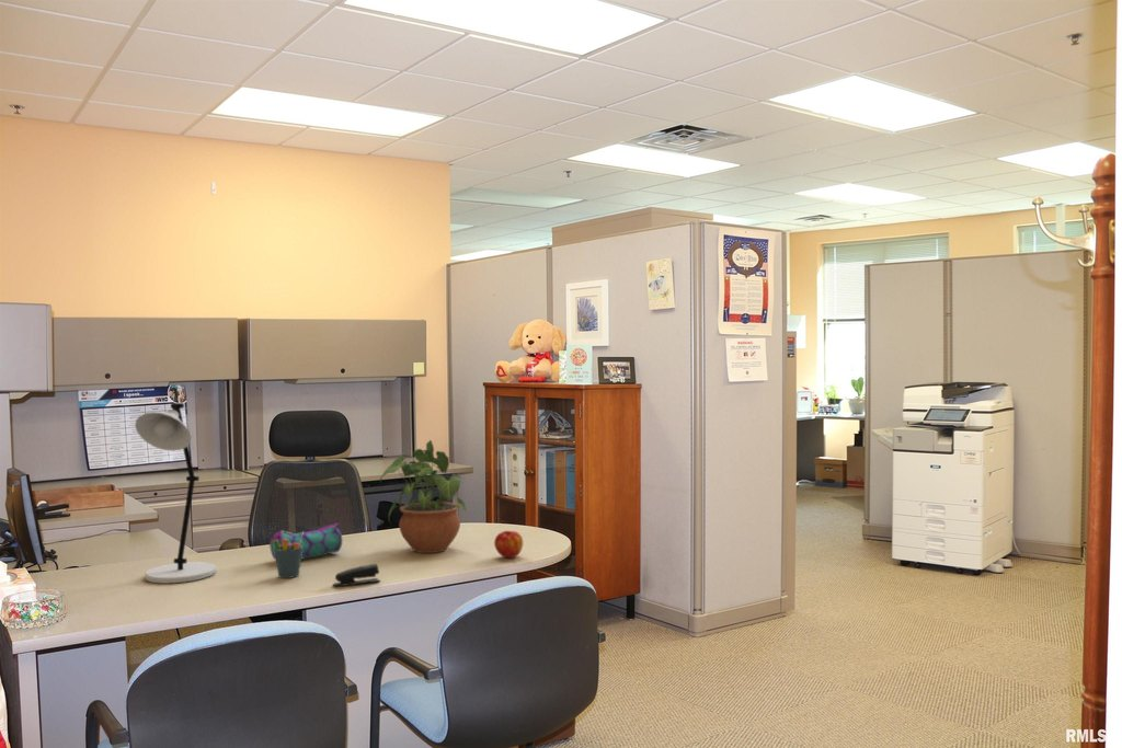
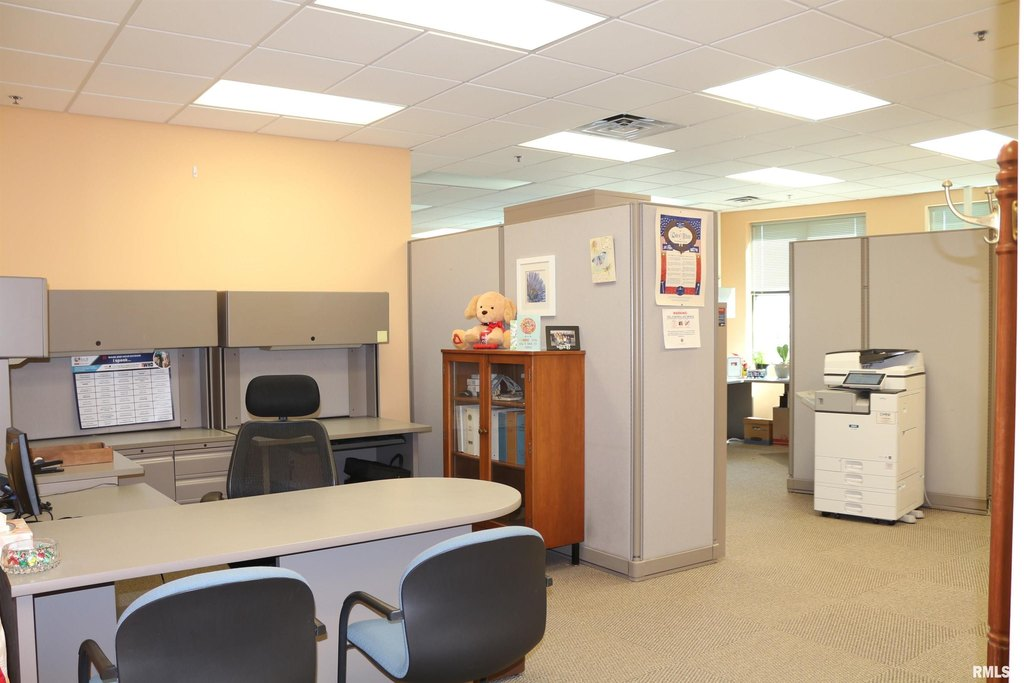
- potted plant (427, 494)
- apple (508, 544)
- desk lamp (187, 490)
- pencil case (307, 542)
- stapler (356, 574)
- pen holder (288, 554)
